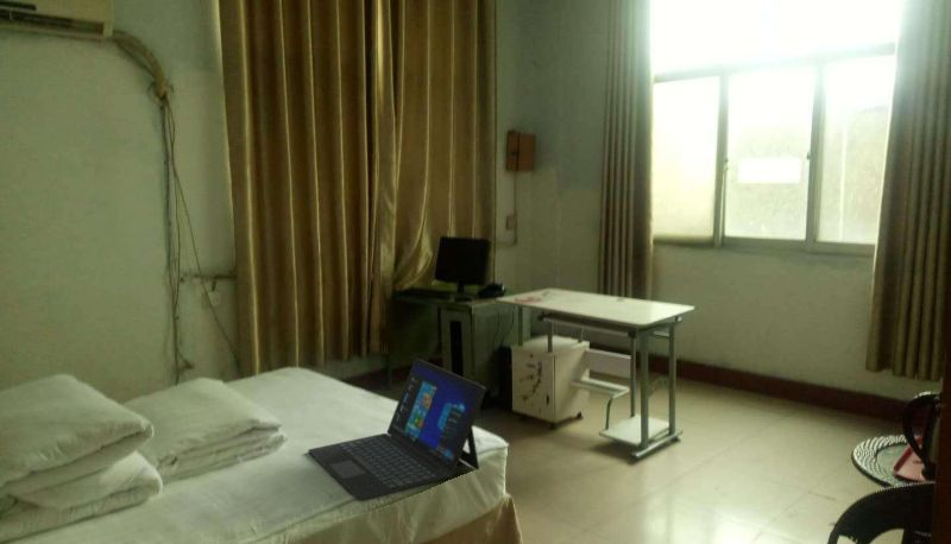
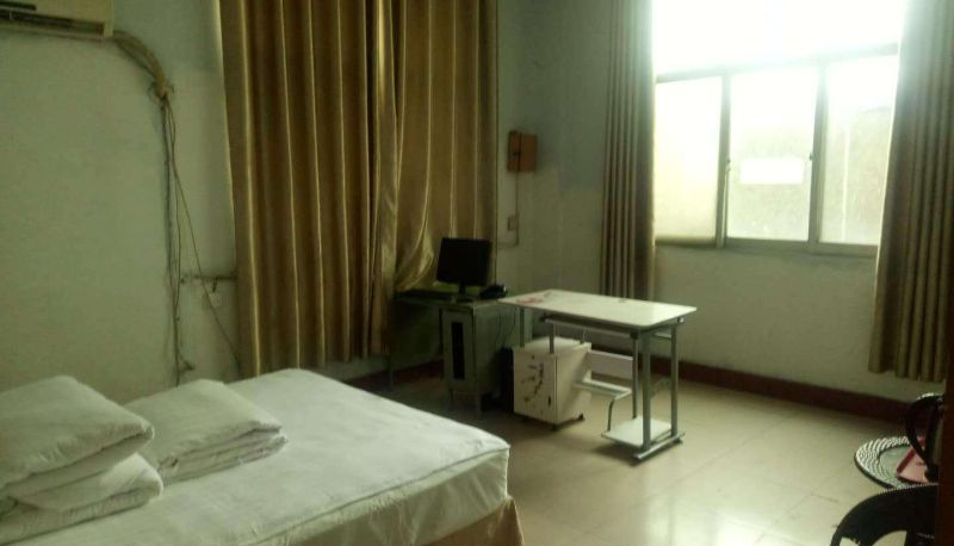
- laptop (392, 419)
